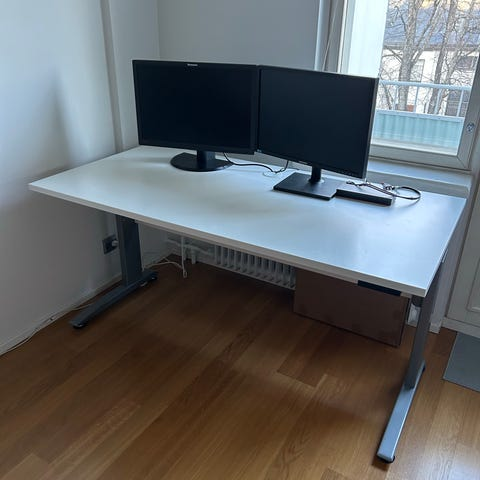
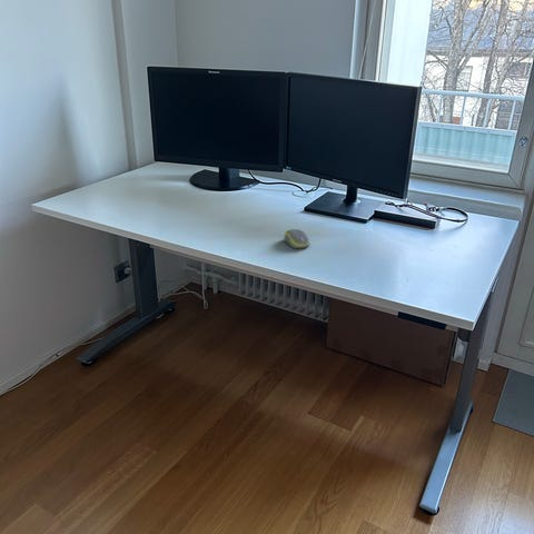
+ computer mouse (296, 237)
